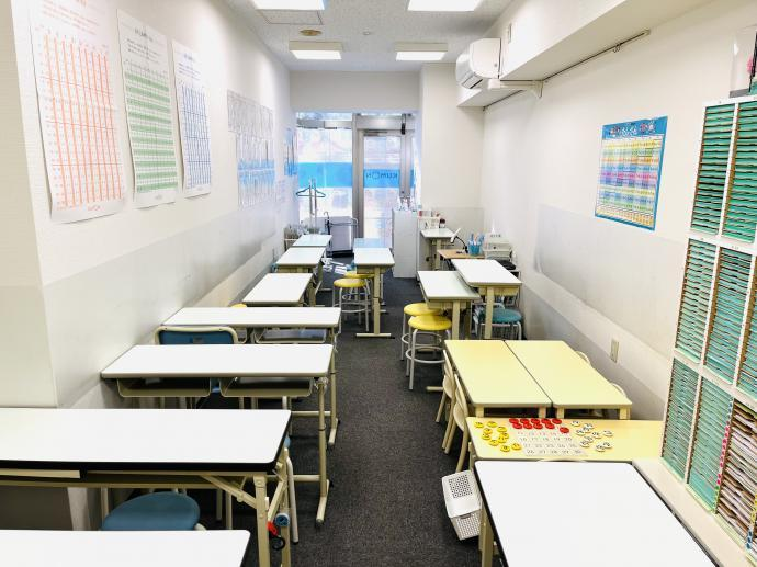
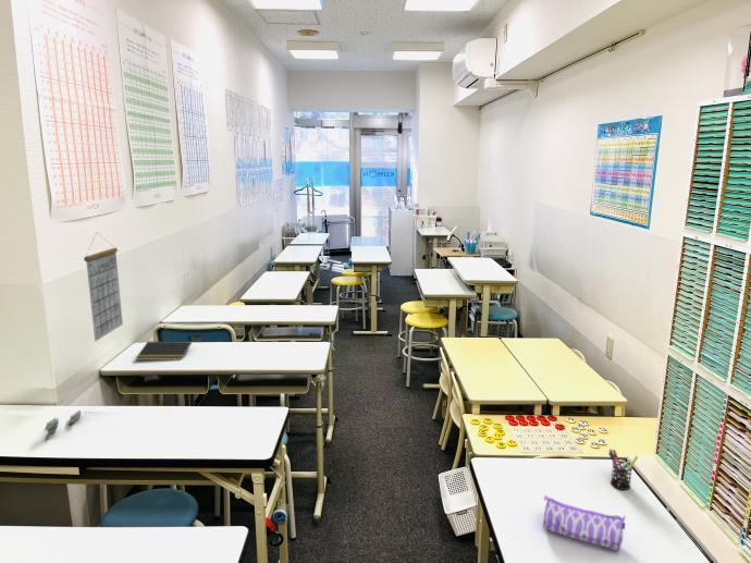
+ cash (58, 421)
+ pencil case (582, 522)
+ notepad (164, 350)
+ pen holder (621, 468)
+ calendar (103, 283)
